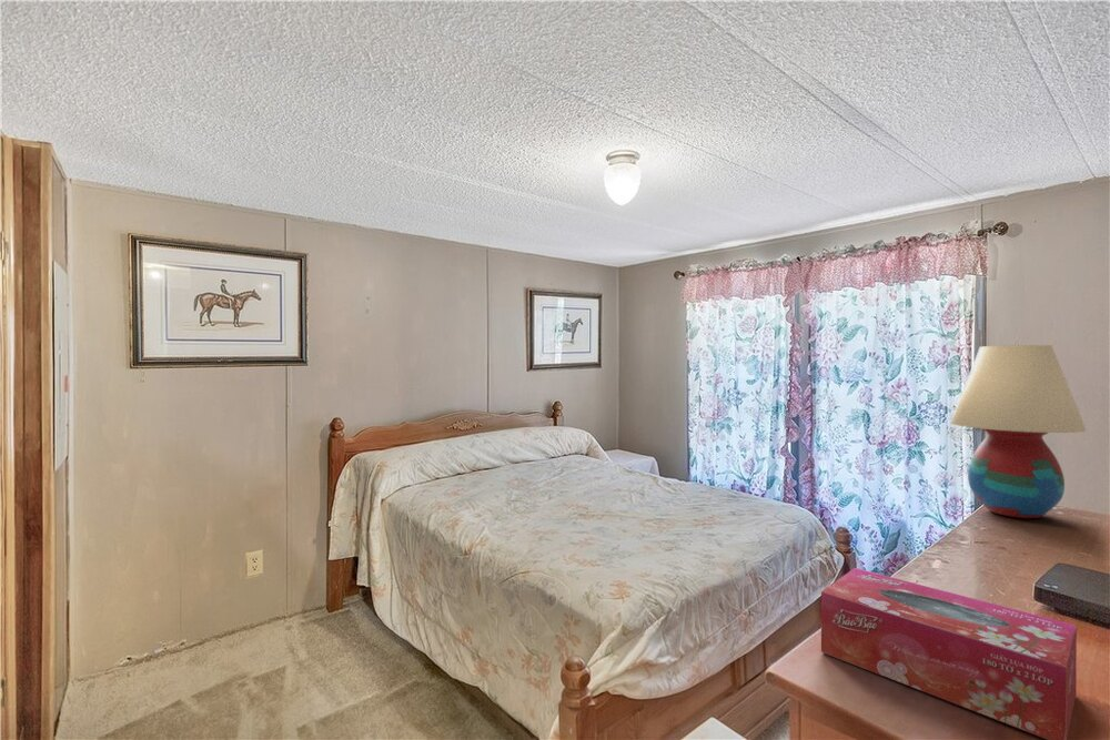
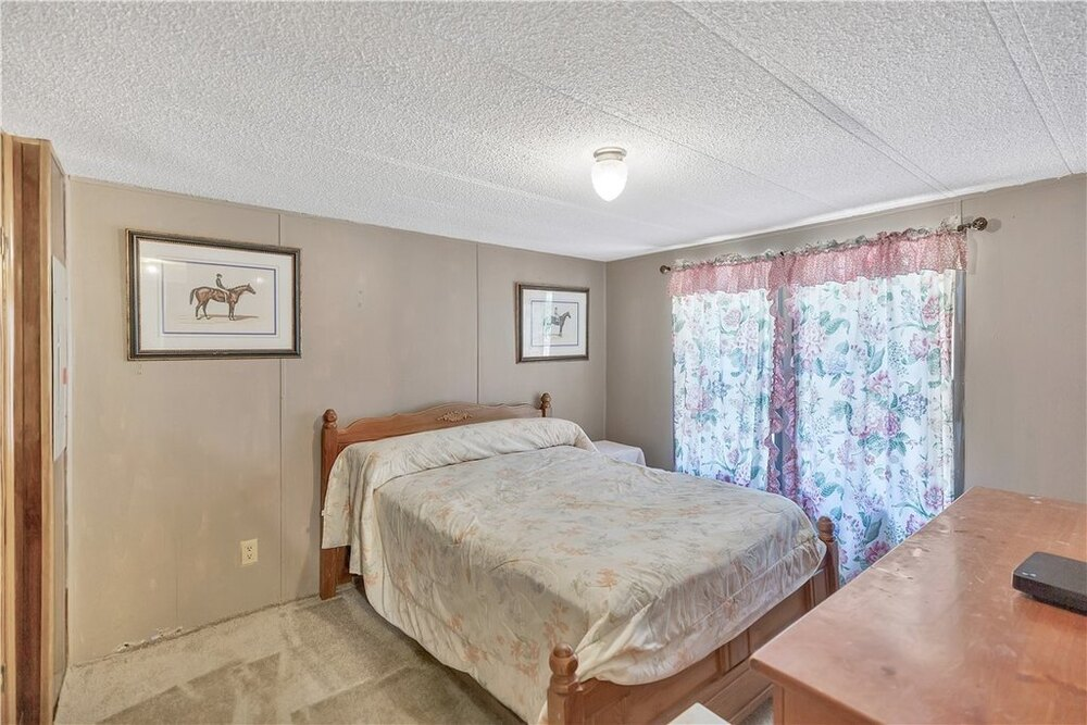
- tissue box (939, 639)
- table lamp (1013, 429)
